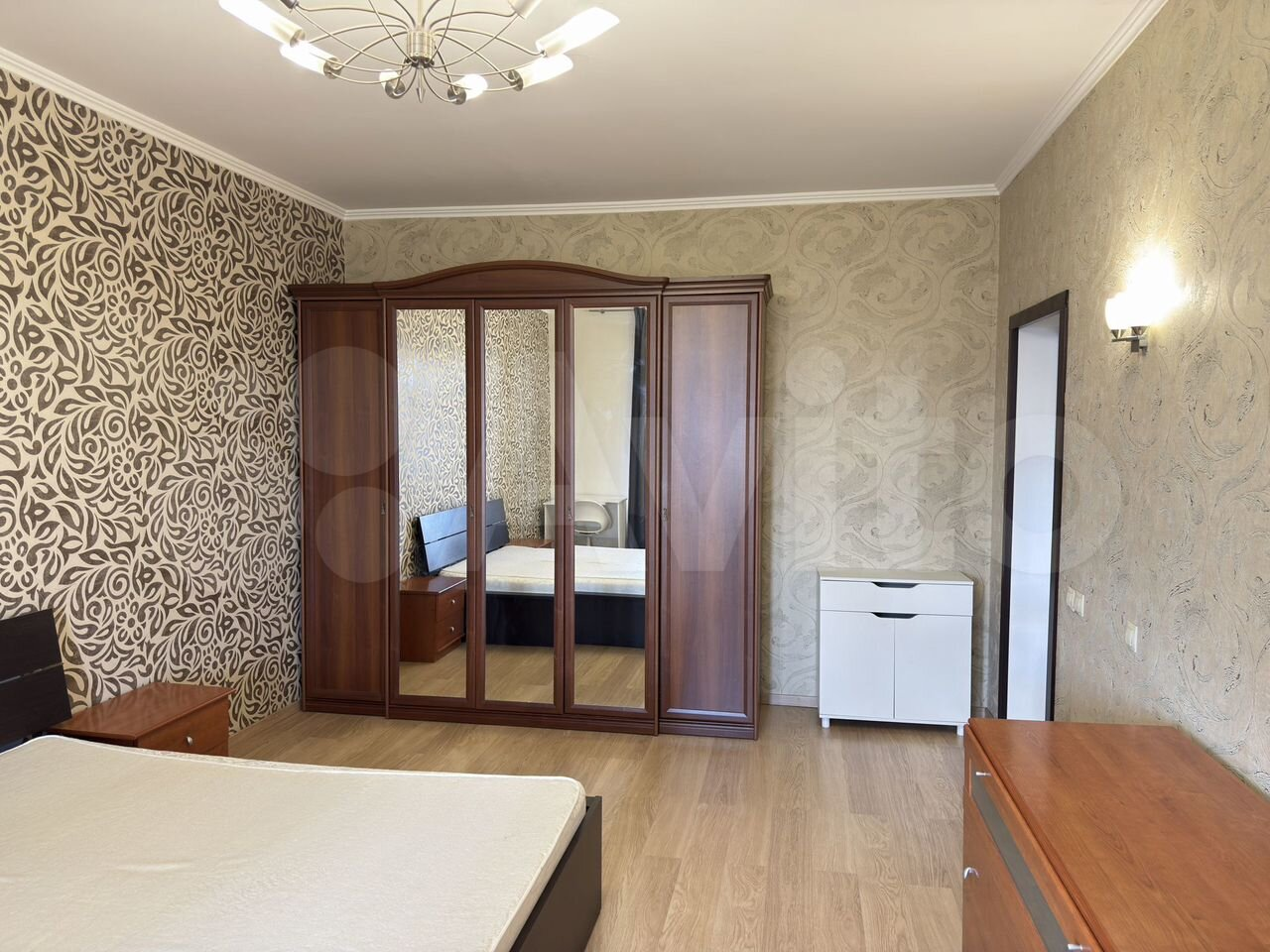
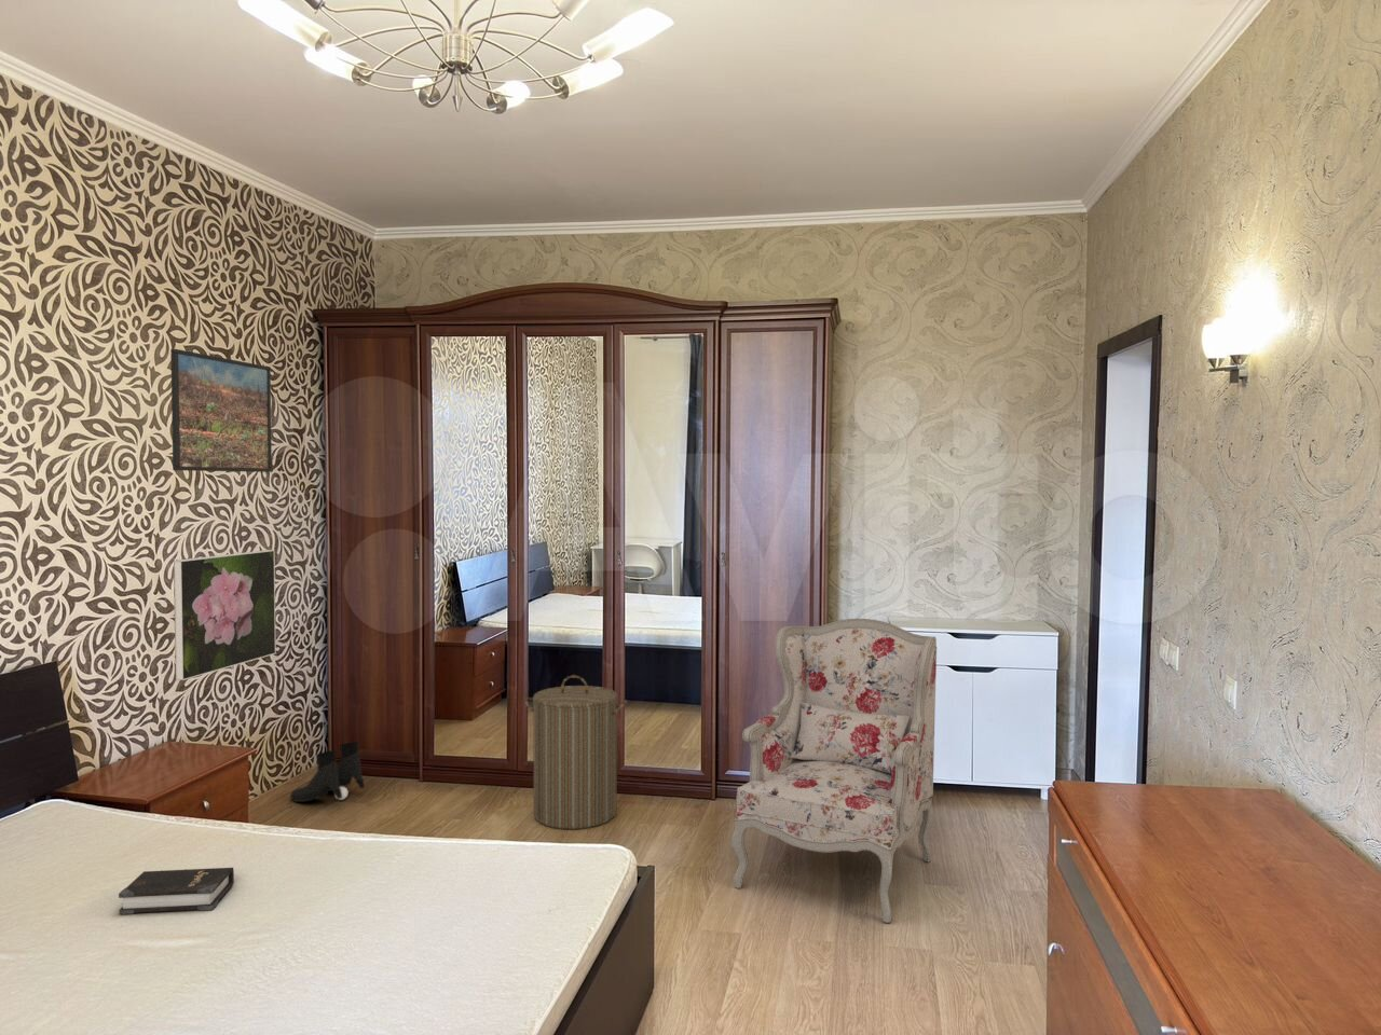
+ armchair (838, 750)
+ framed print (224, 414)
+ laundry hamper (575, 745)
+ boots (327, 770)
+ hardback book (178, 888)
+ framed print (227, 610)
